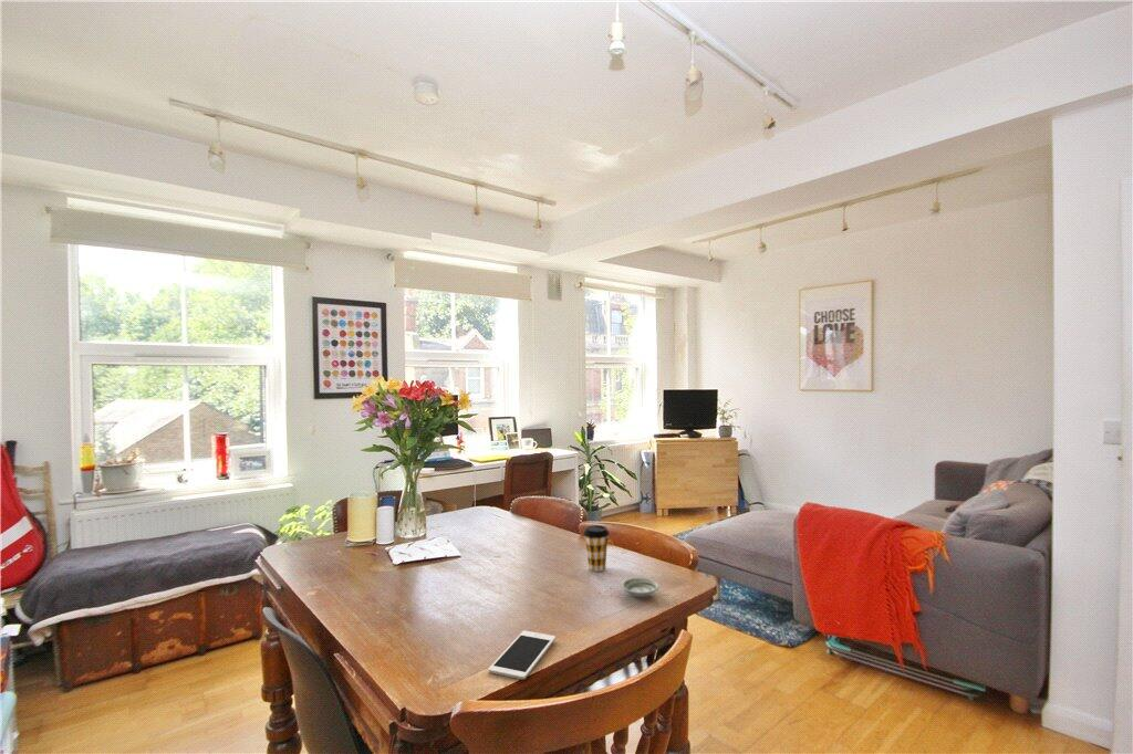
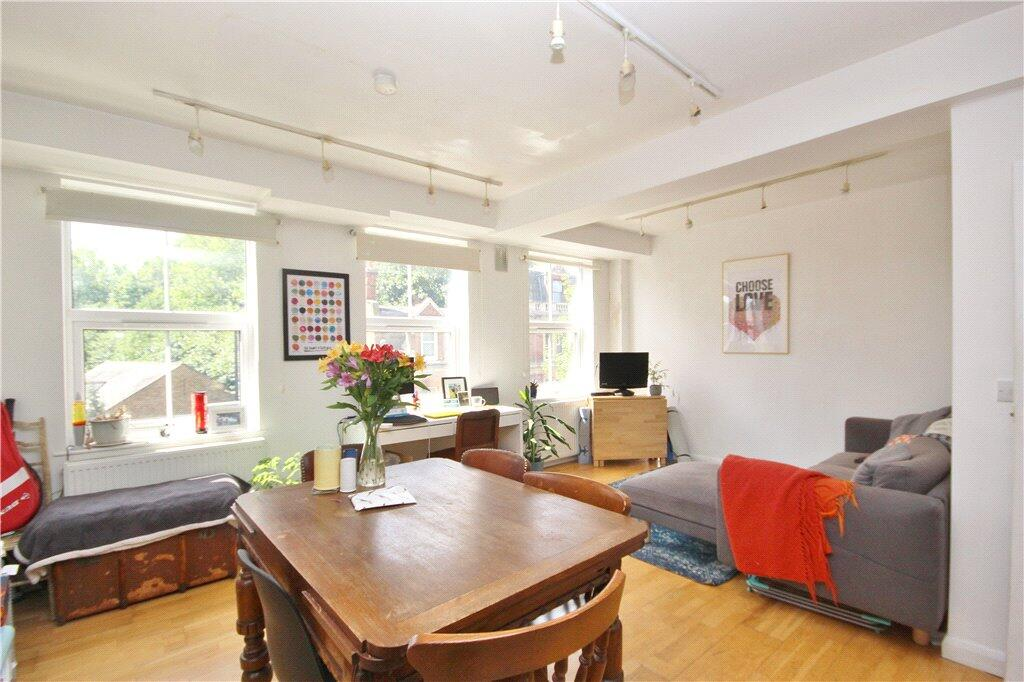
- saucer (640, 588)
- coffee cup (596, 547)
- cell phone (523, 652)
